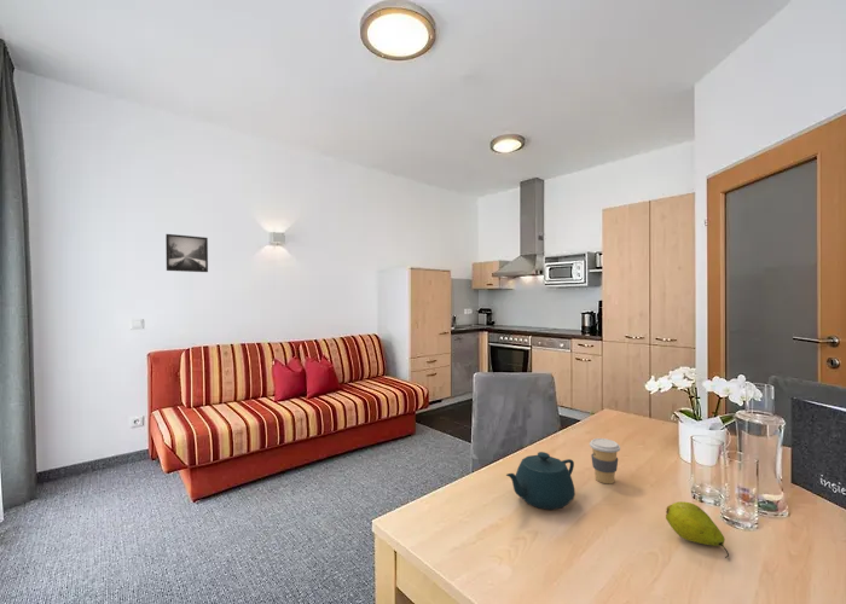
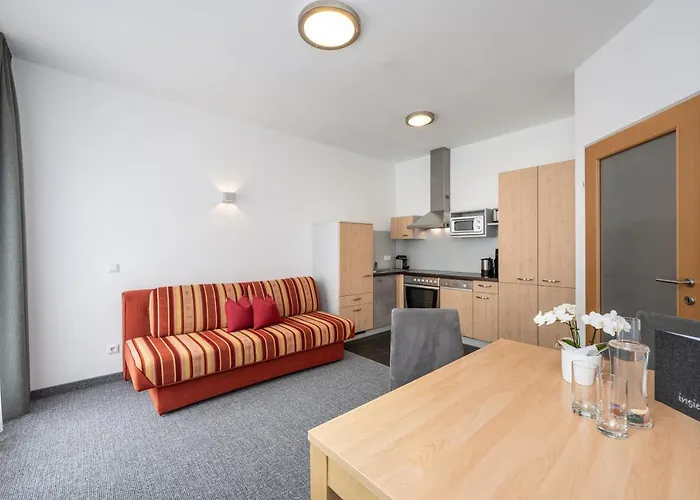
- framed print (187, 254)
- coffee cup (604, 460)
- fruit (697, 524)
- teapot (541, 477)
